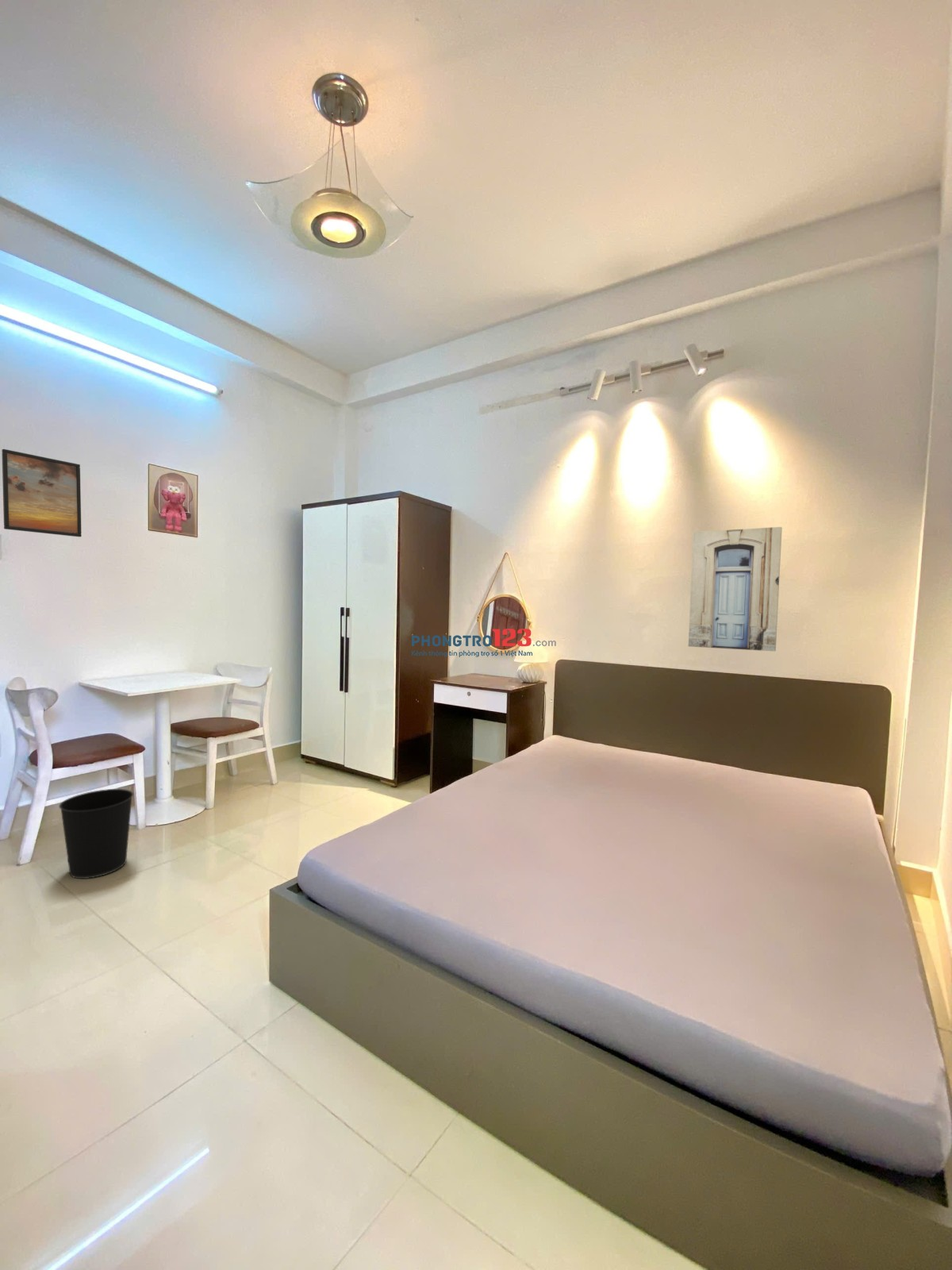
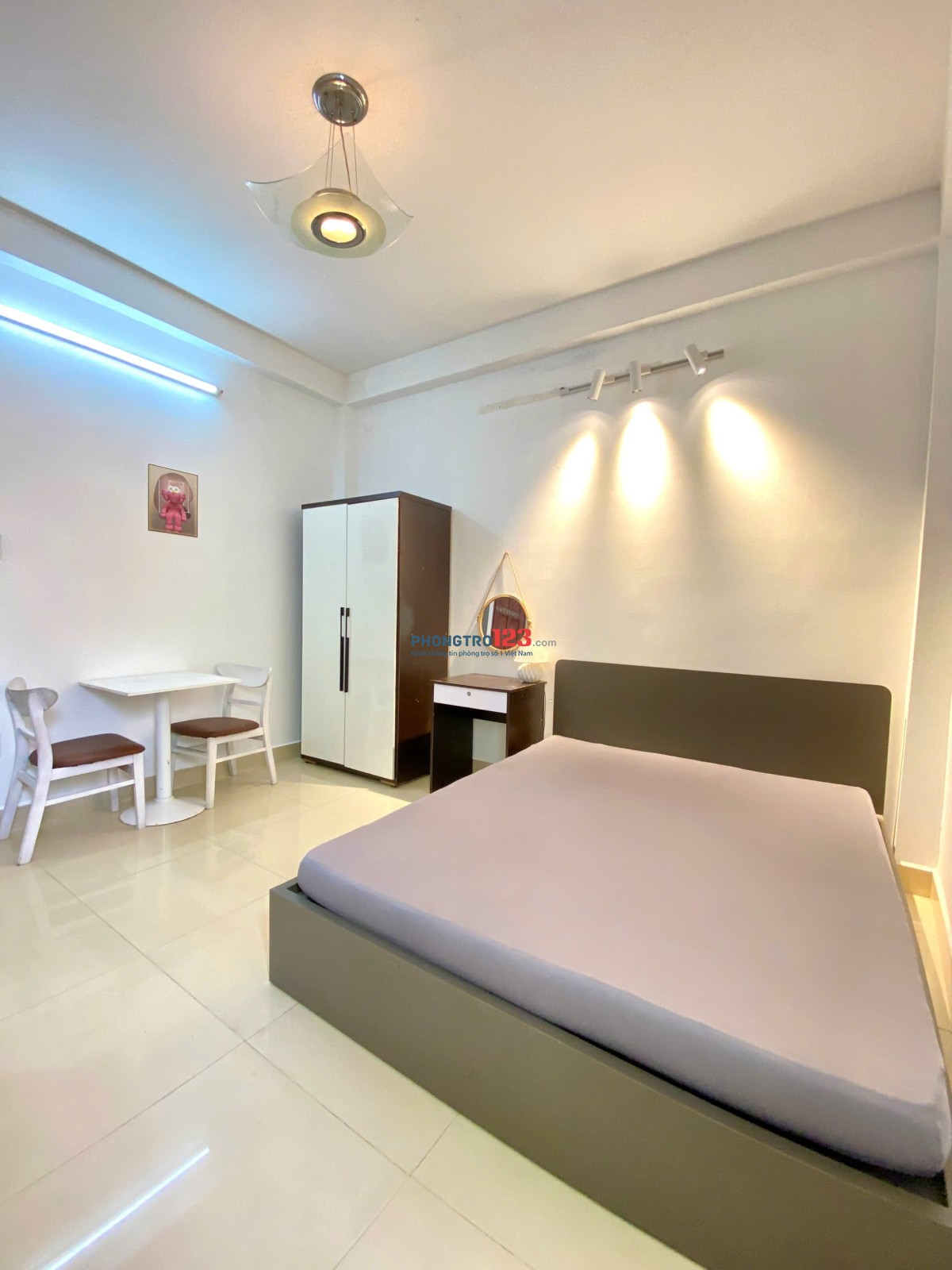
- wall art (733, 589)
- wastebasket (98, 833)
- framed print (44, 495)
